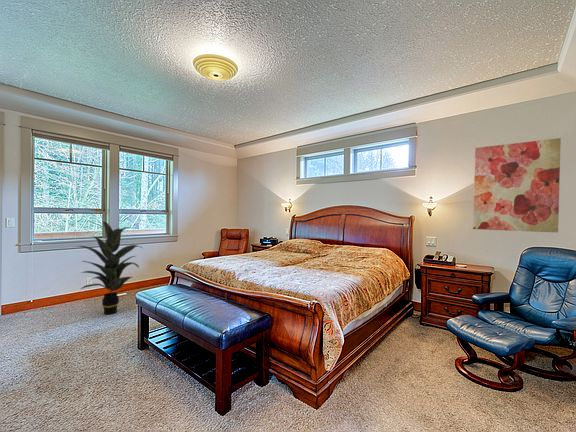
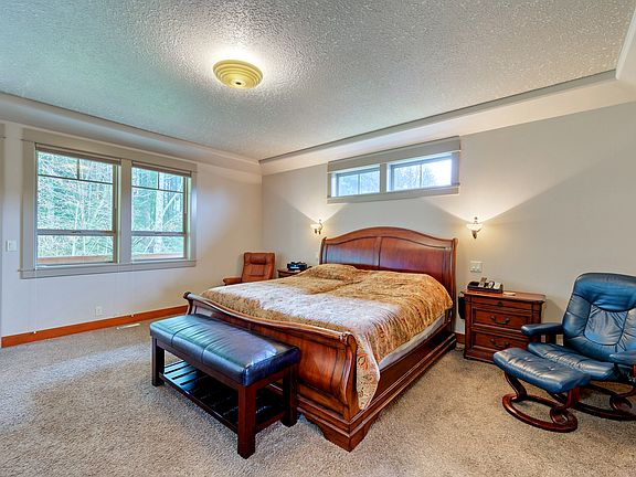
- wall art (513, 187)
- indoor plant (110, 266)
